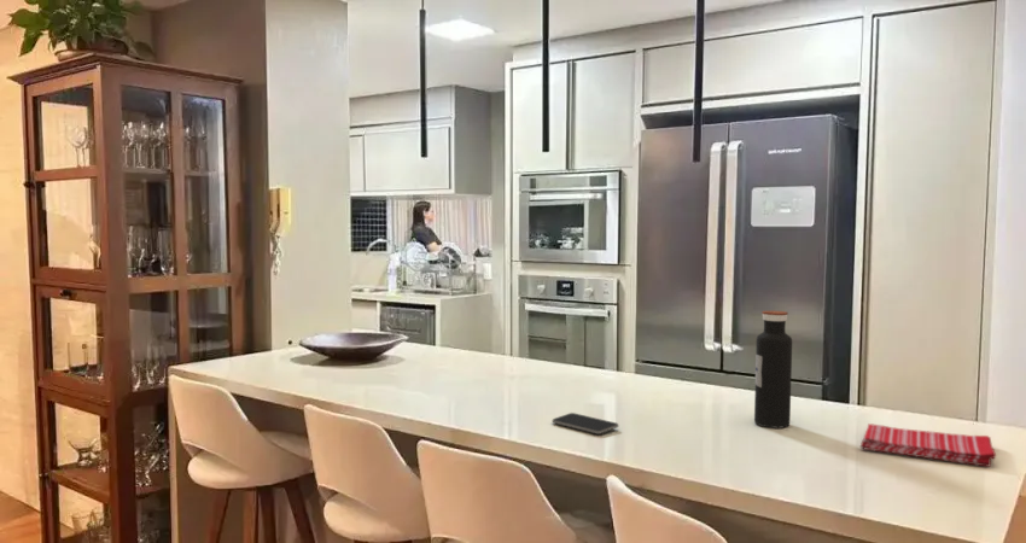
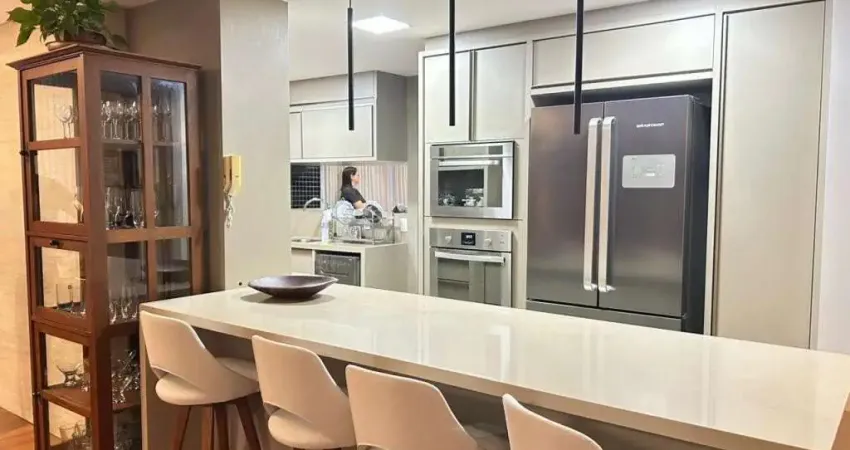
- water bottle (773, 368)
- smartphone (584, 422)
- dish towel (926, 442)
